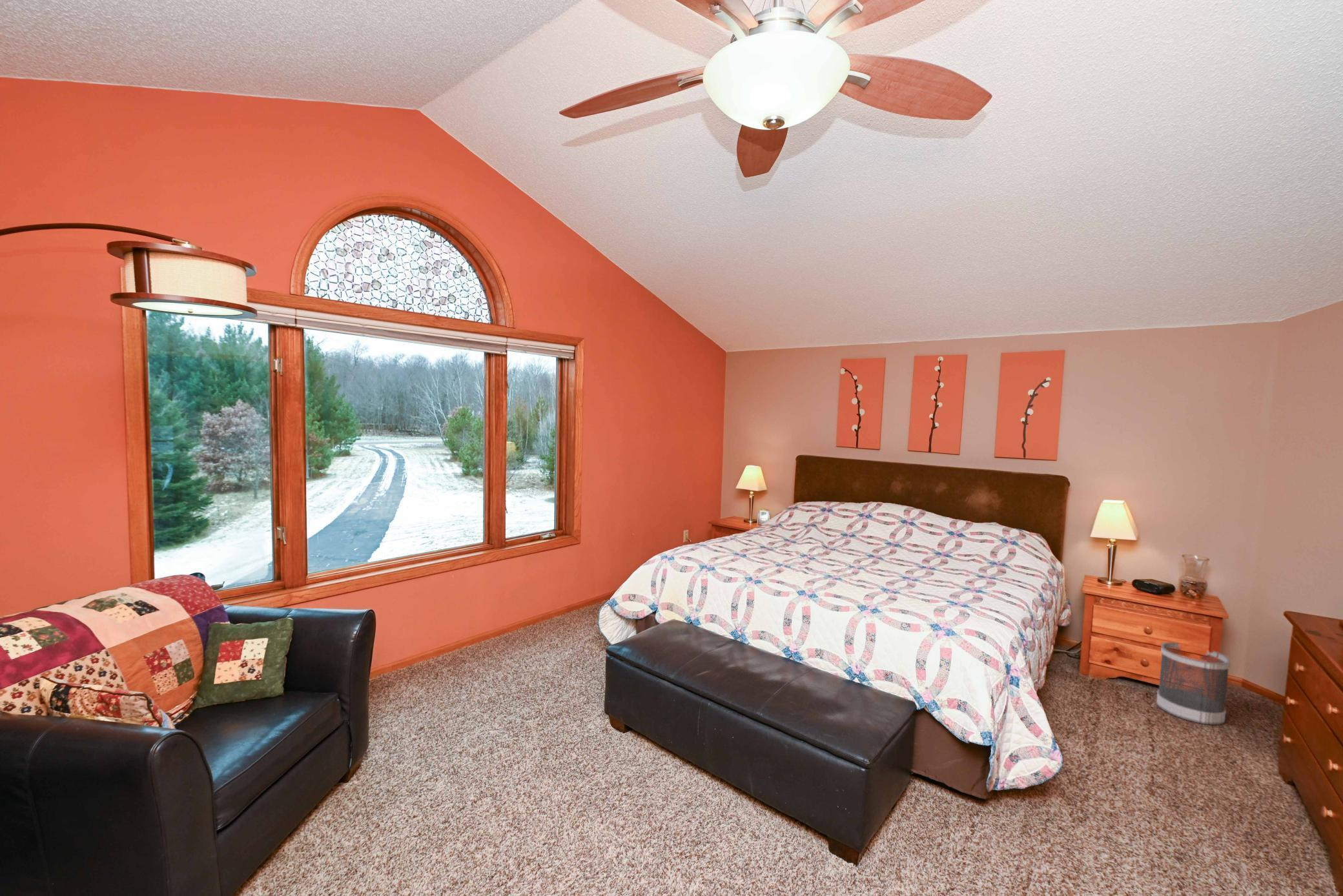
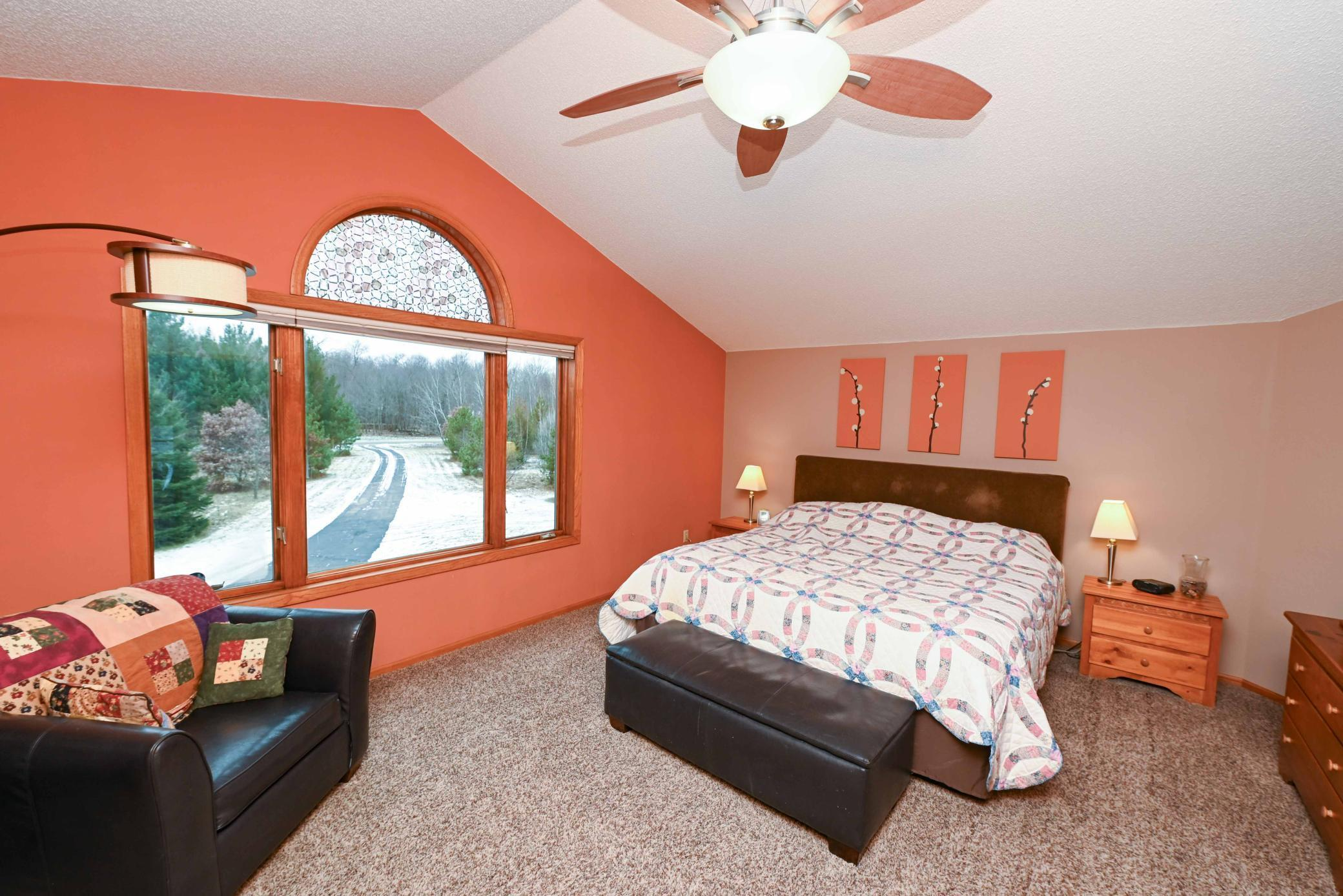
- wastebasket (1192, 681)
